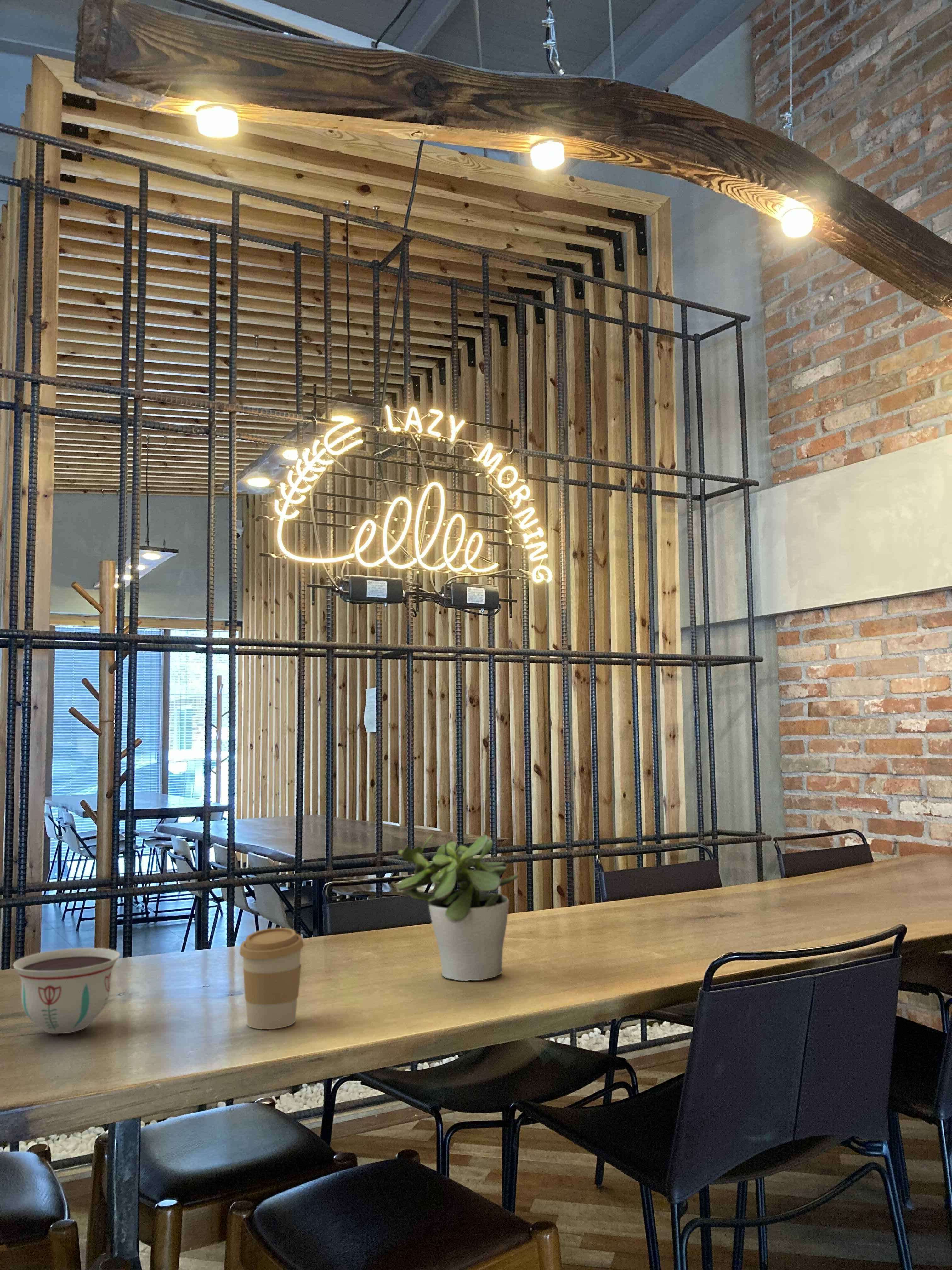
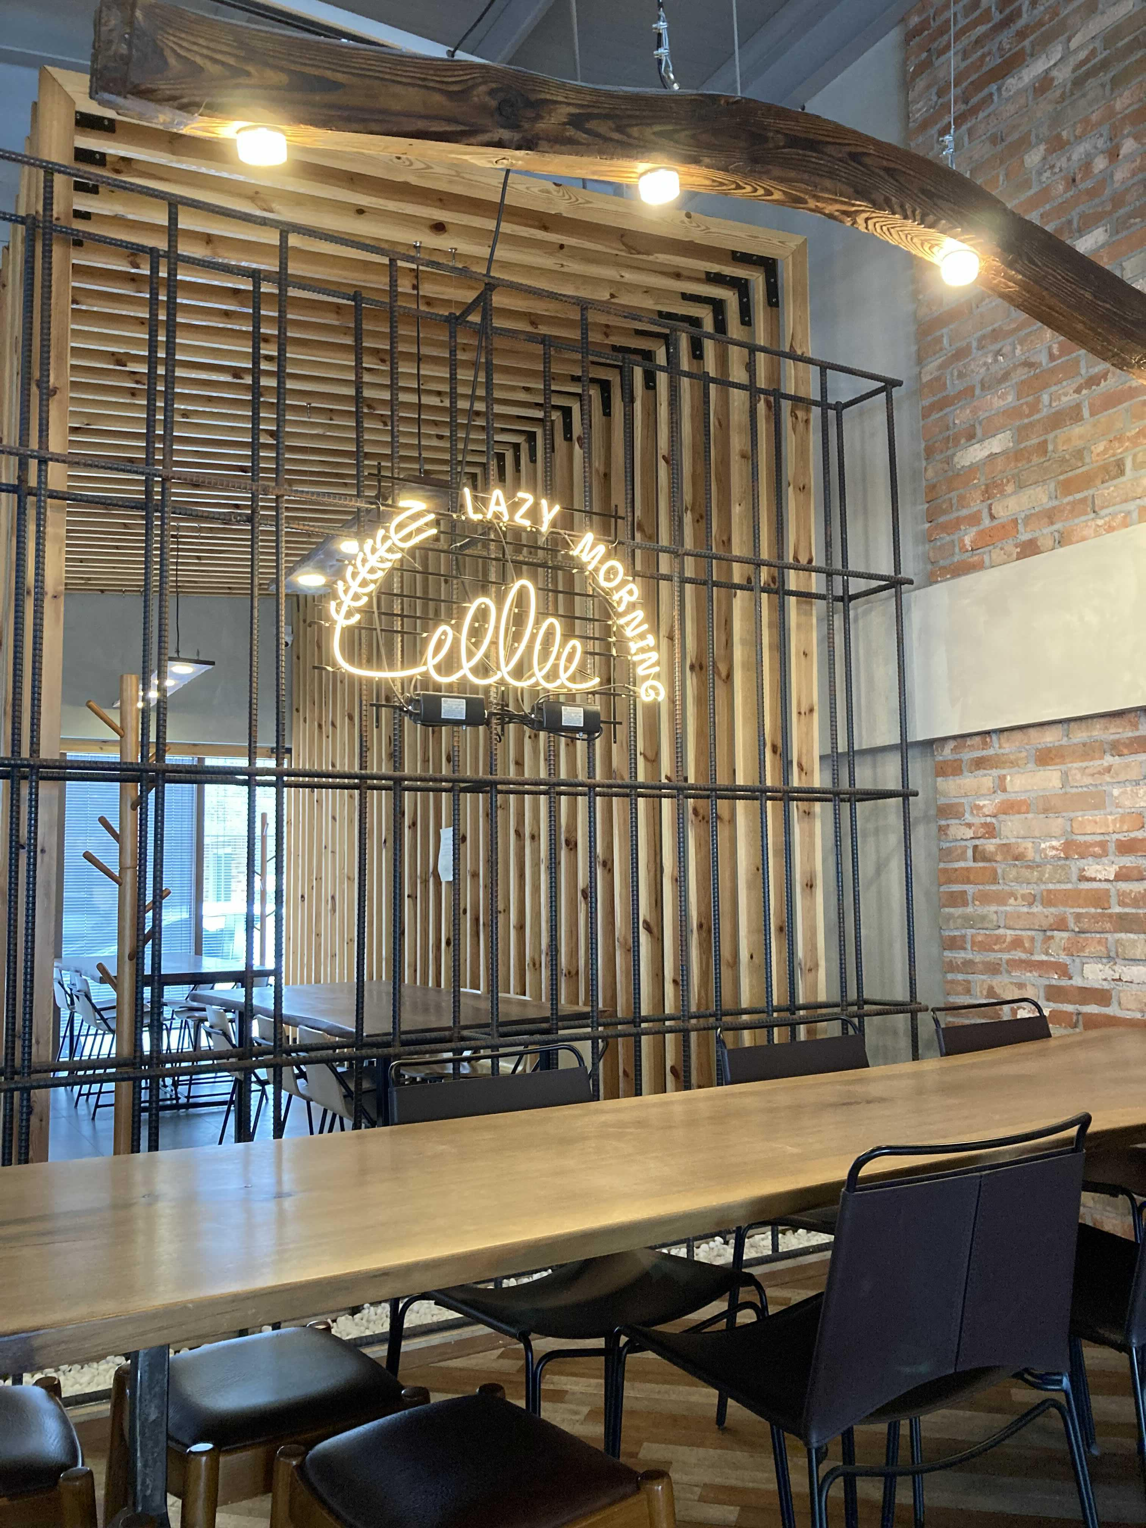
- potted plant (451, 904)
- bowl (67, 994)
- coffee cup (272, 977)
